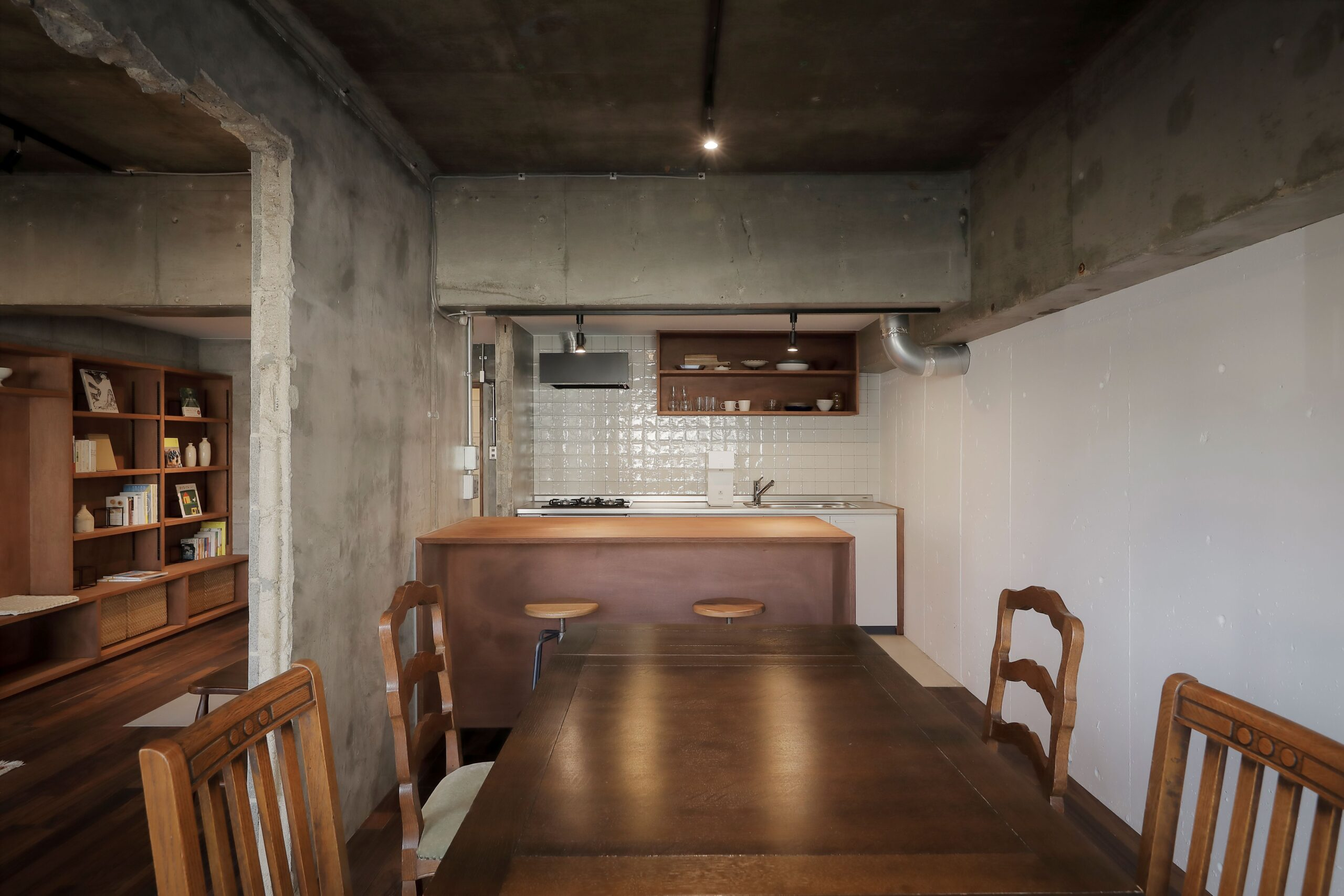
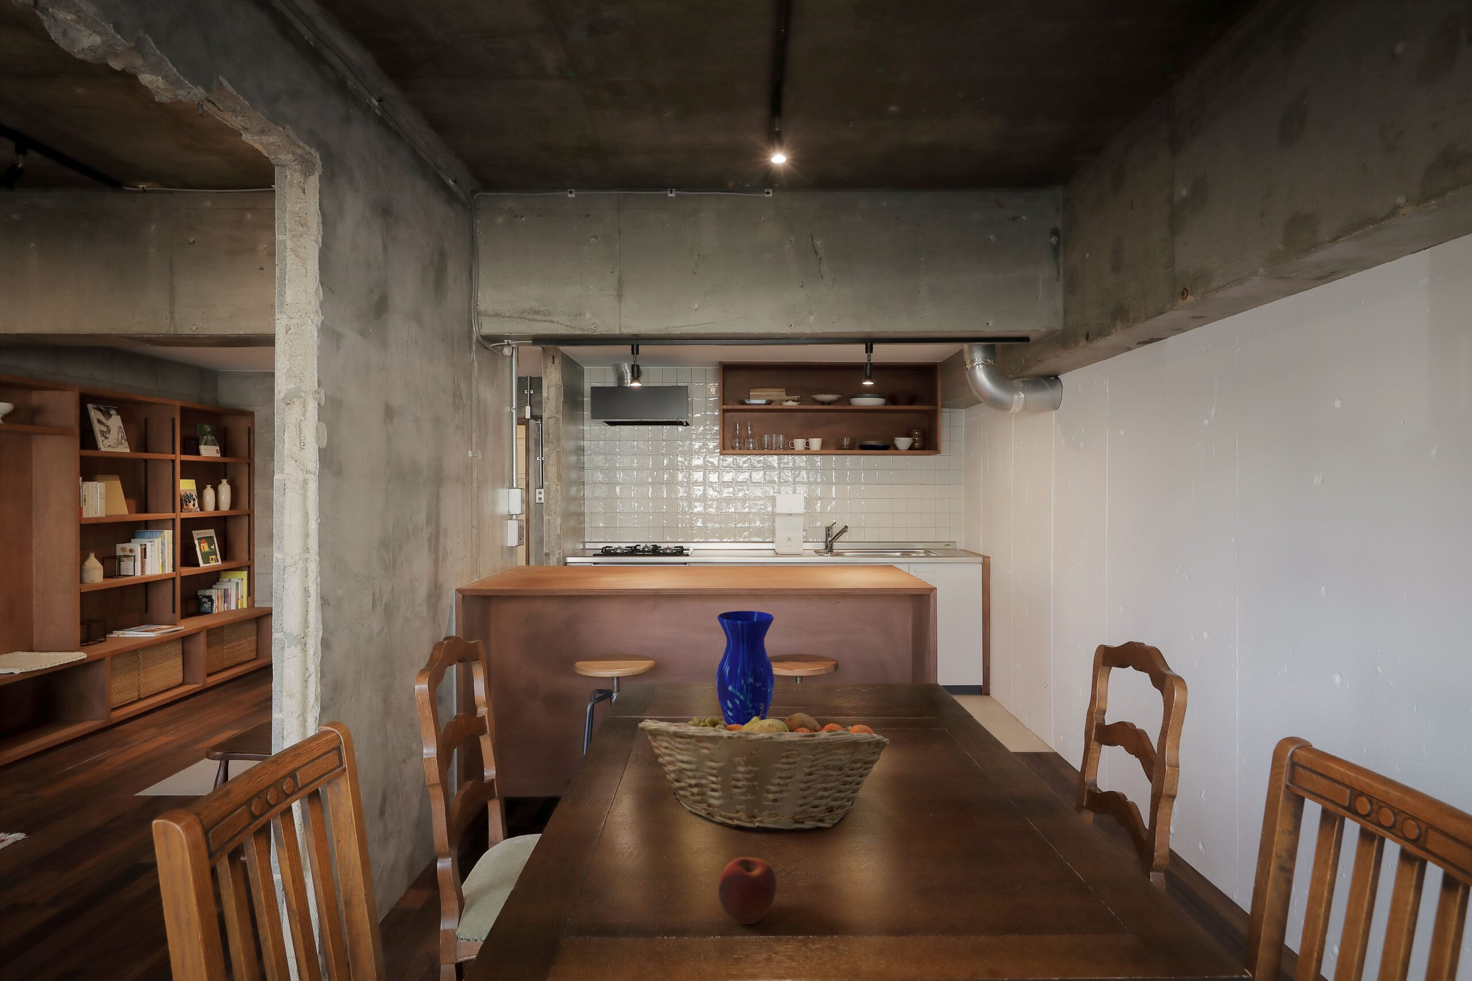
+ apple (747, 891)
+ fruit basket (761, 752)
+ vase (745, 673)
